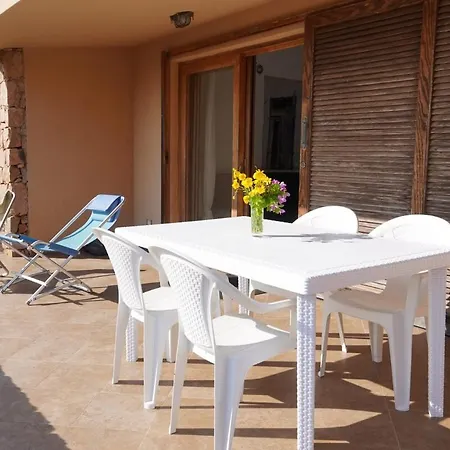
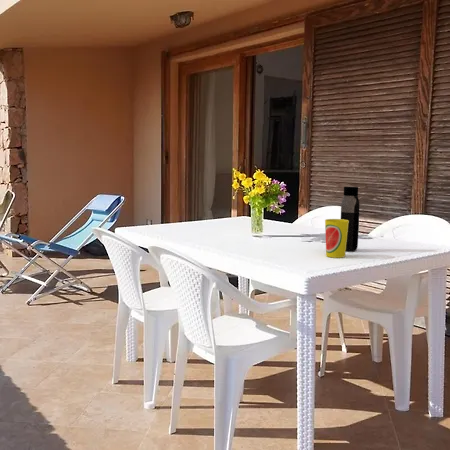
+ cup (336, 238)
+ water bottle (349, 218)
